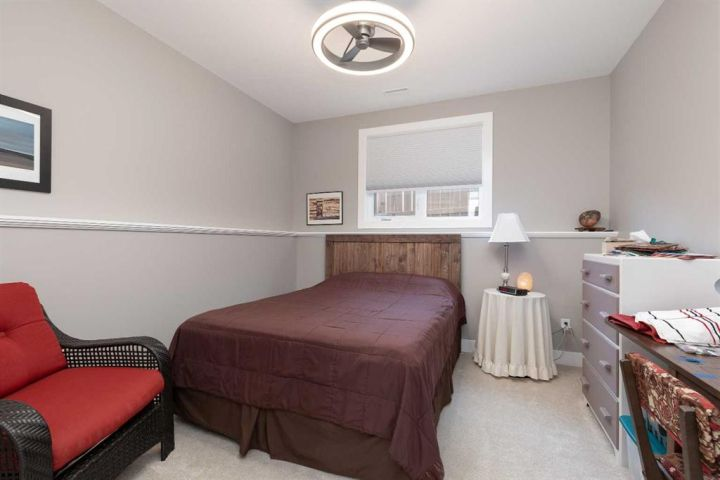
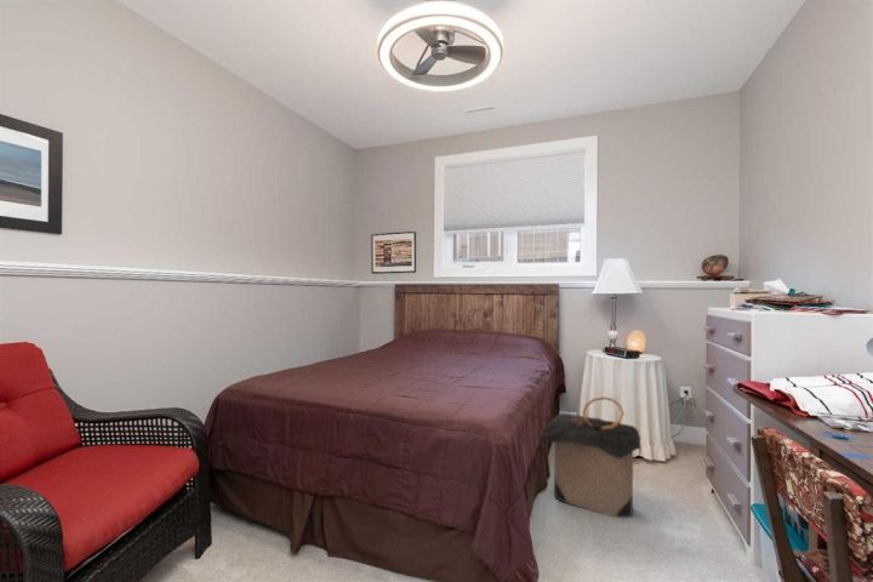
+ laundry hamper (590, 450)
